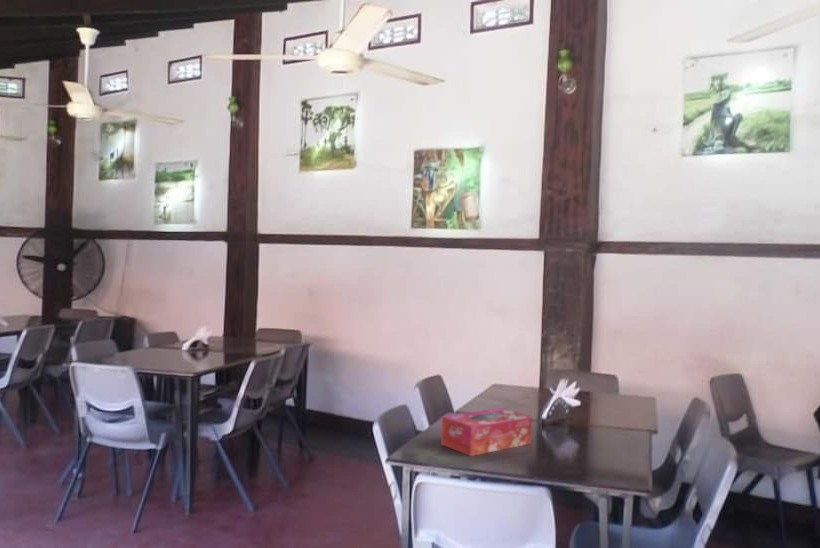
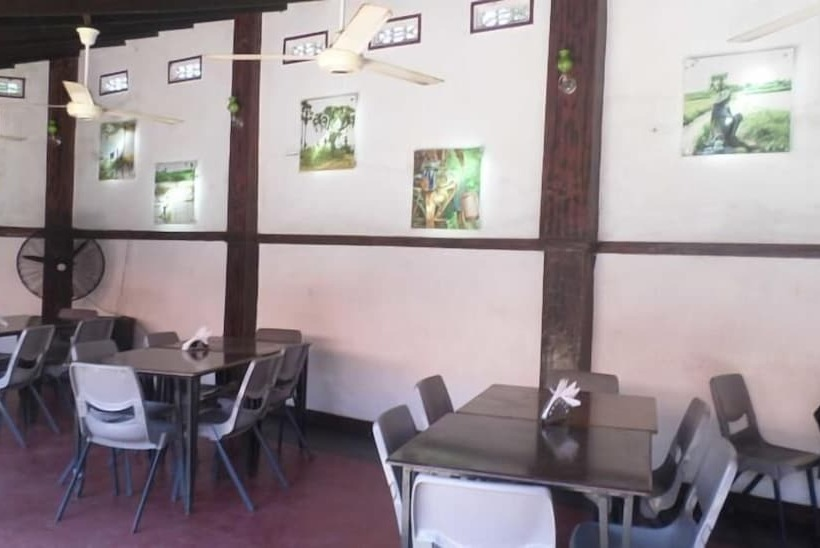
- tissue box (487, 430)
